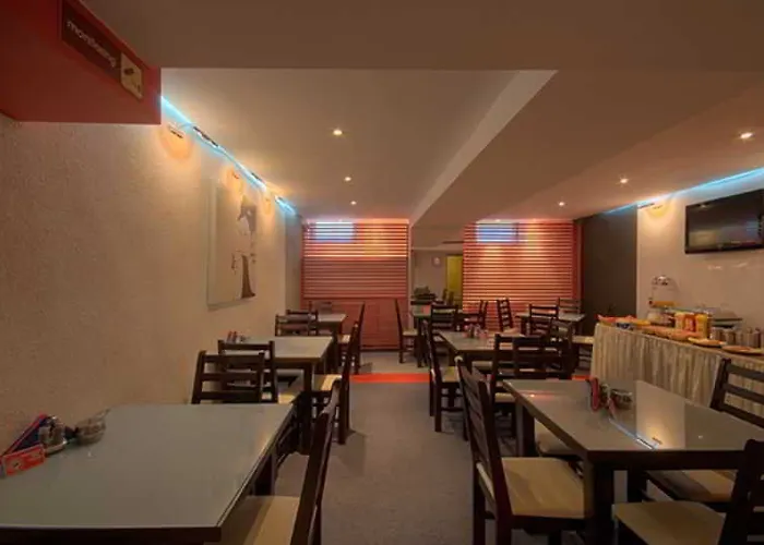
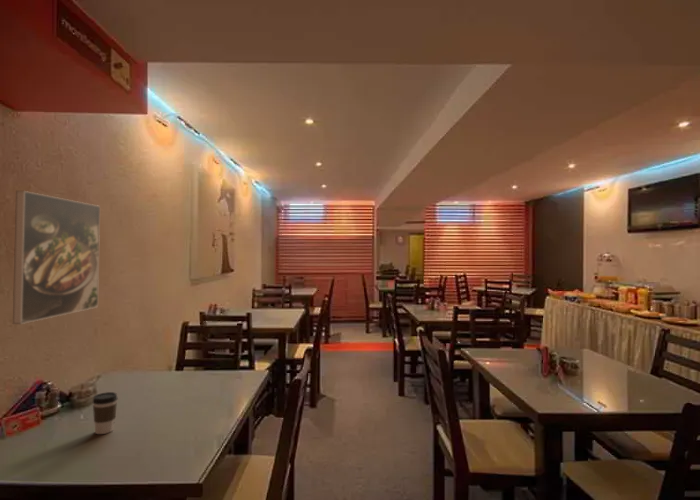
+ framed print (62, 256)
+ coffee cup (104, 413)
